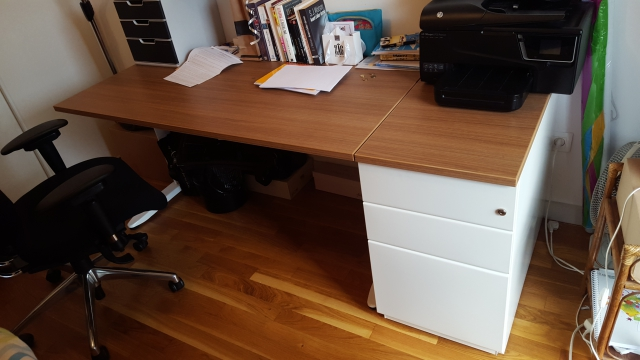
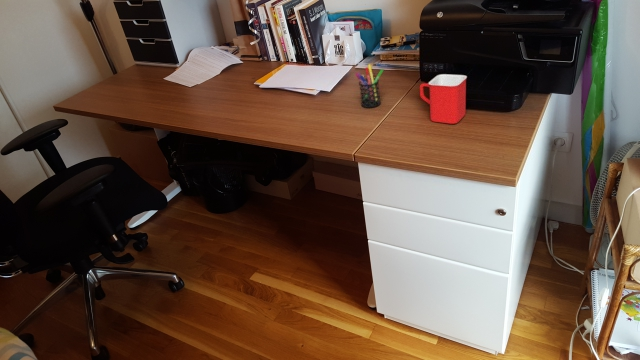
+ pen holder (371, 84)
+ mug (441, 98)
